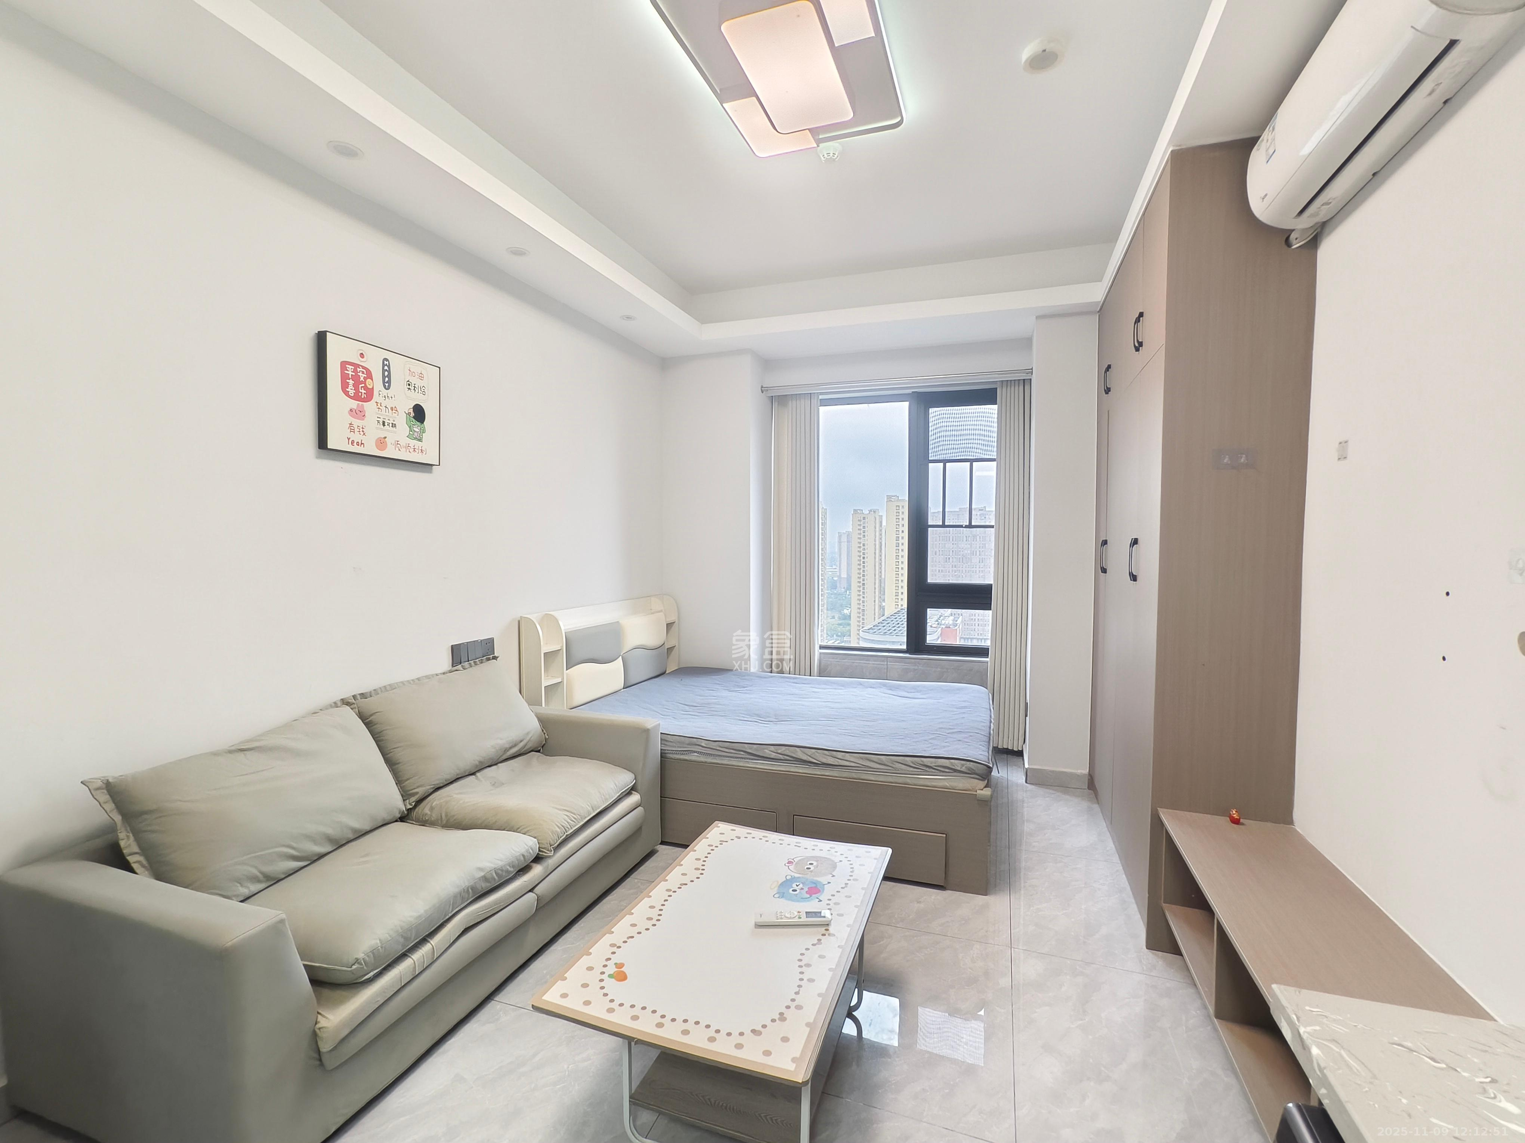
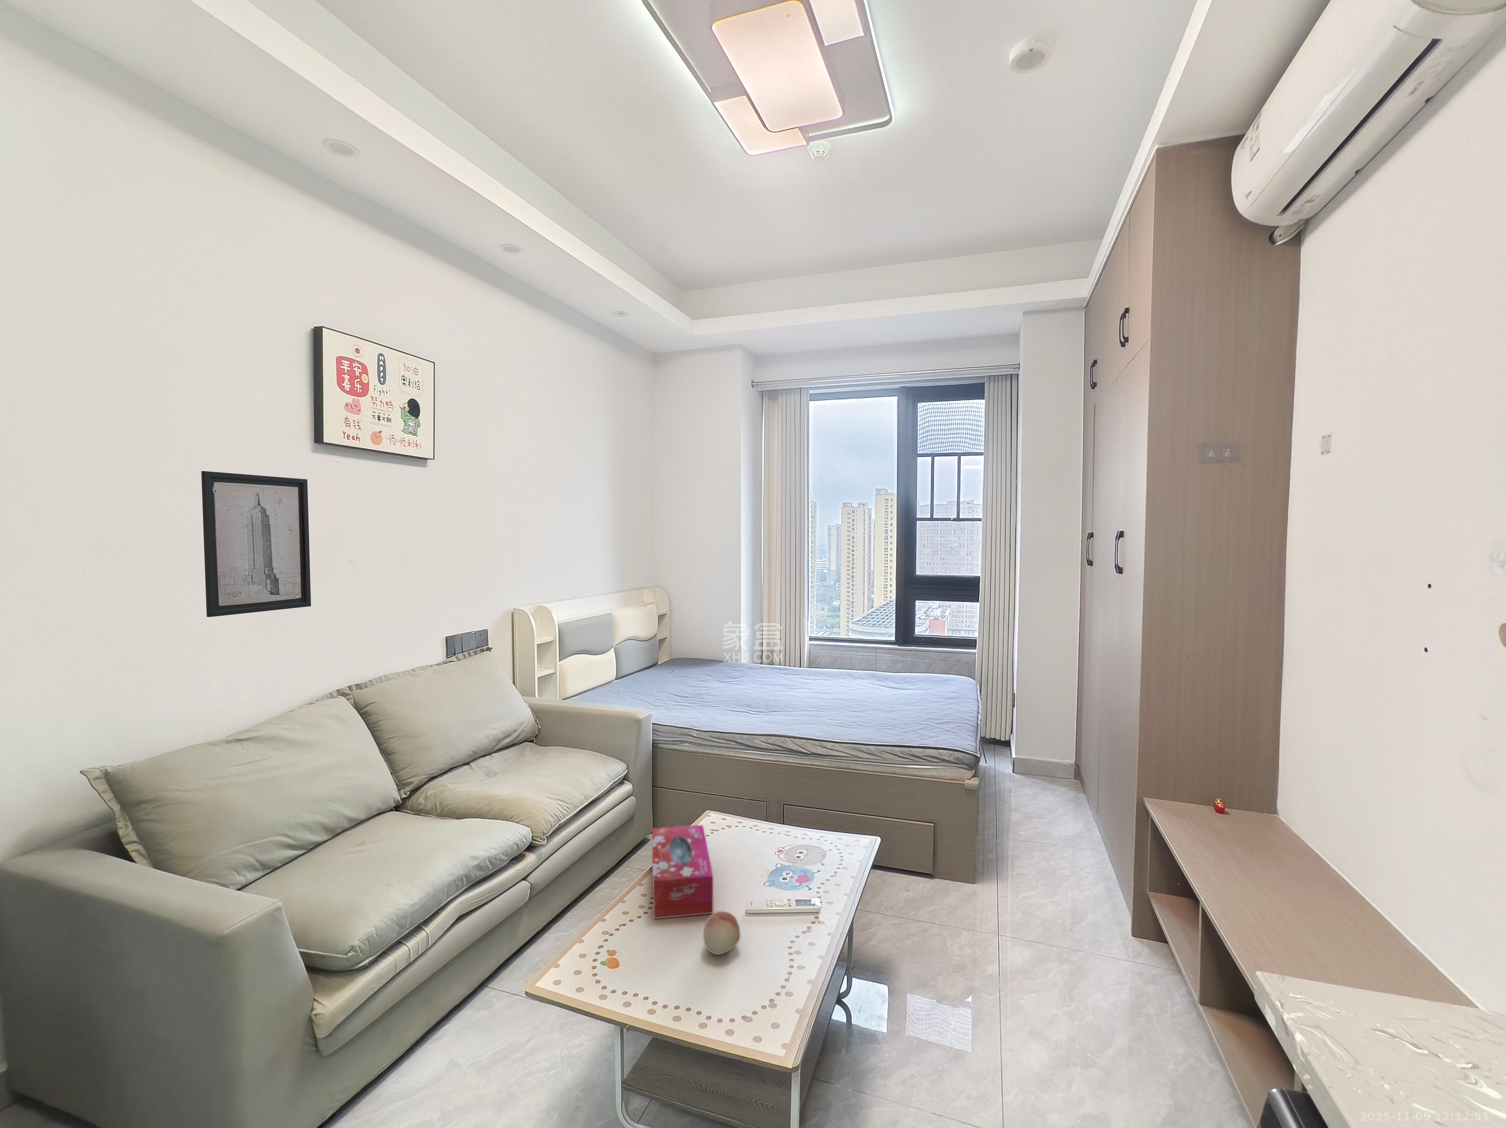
+ fruit (722, 932)
+ wall art (260, 544)
+ tissue box (681, 867)
